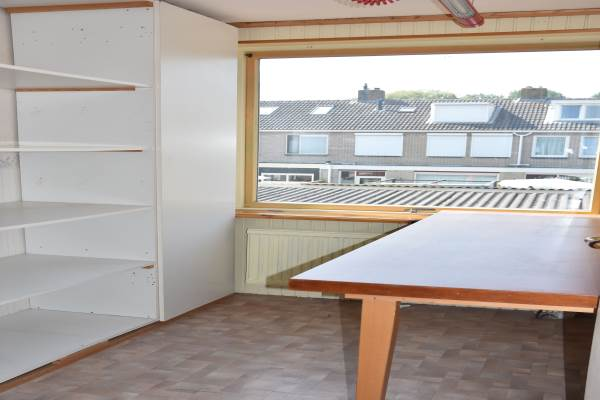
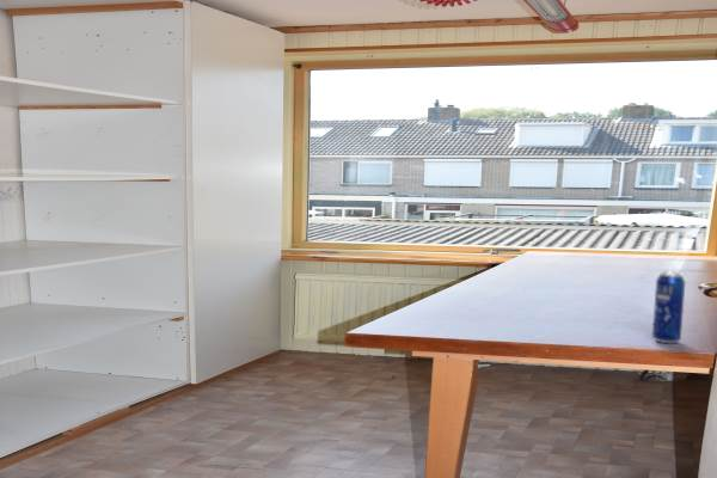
+ beverage can (668, 307)
